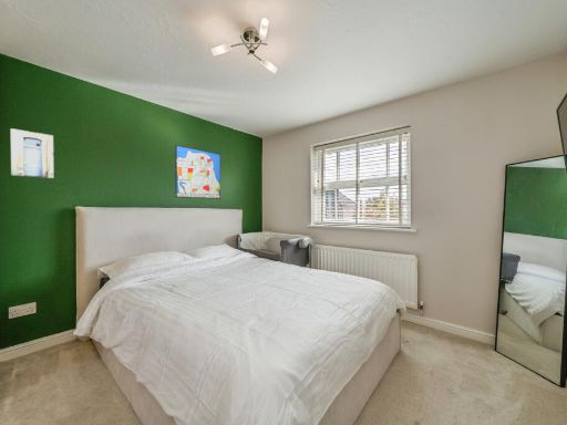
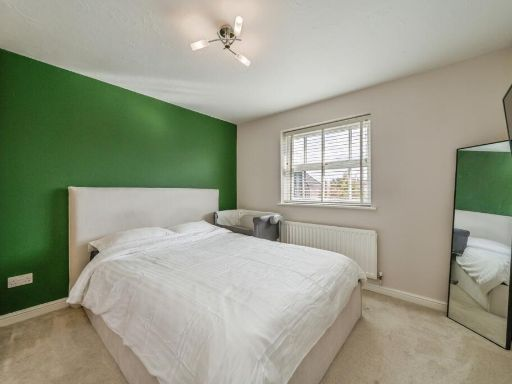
- wall art (32, 154)
- wall art (199, 174)
